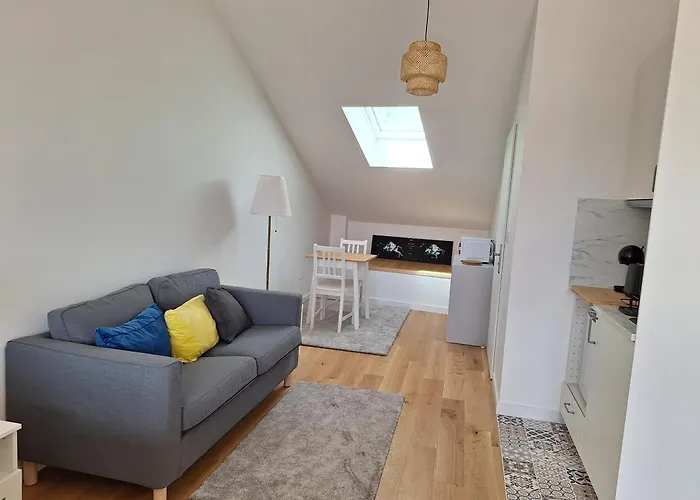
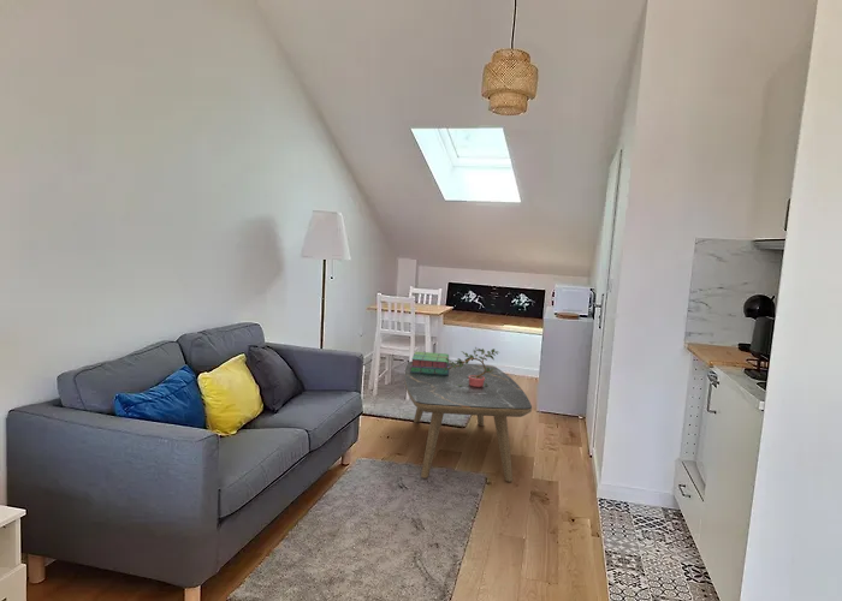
+ coffee table (458, 413)
+ stack of books (431, 362)
+ potted plant (467, 363)
